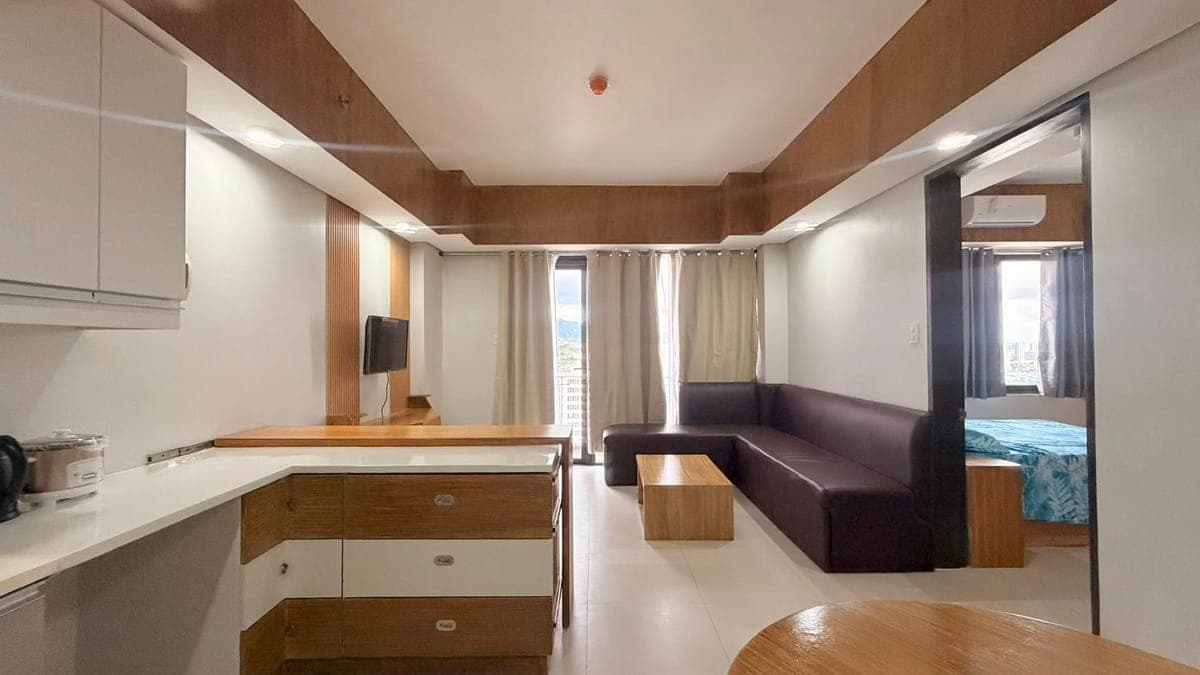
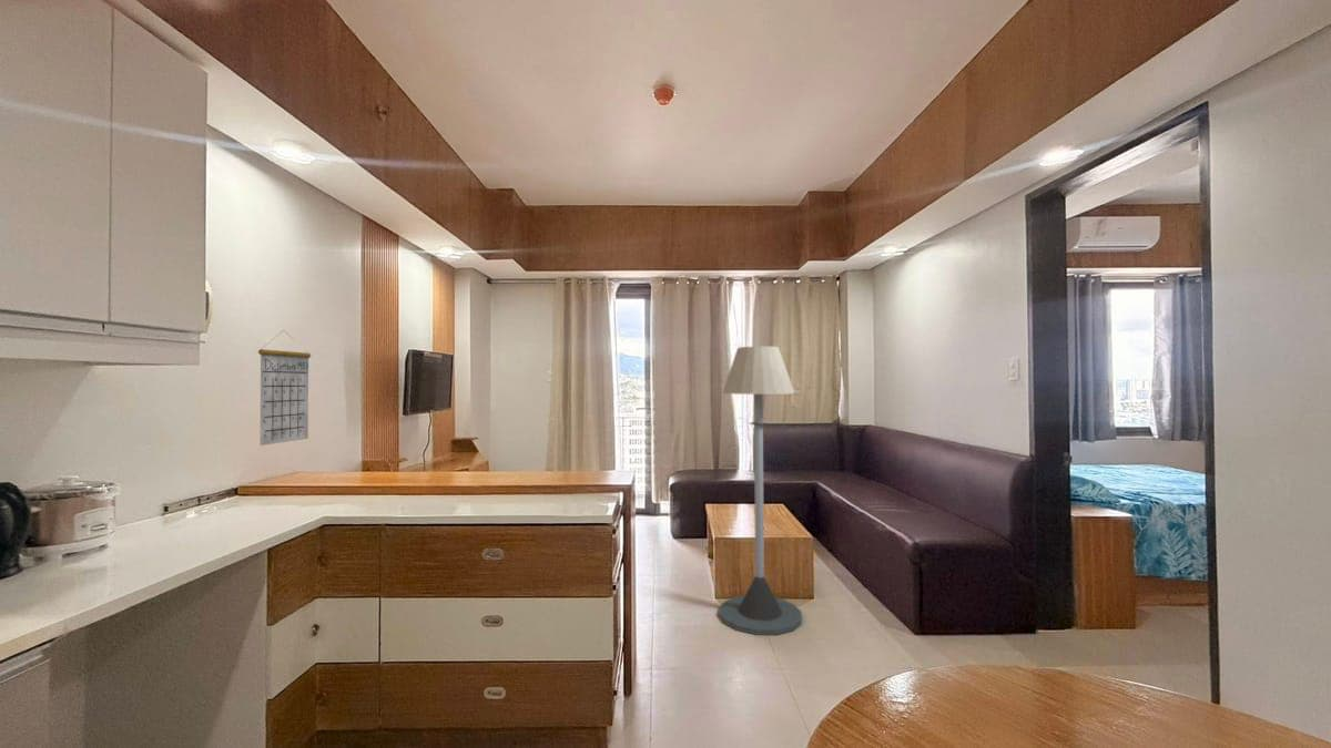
+ calendar (285, 386)
+ floor lamp (759, 481)
